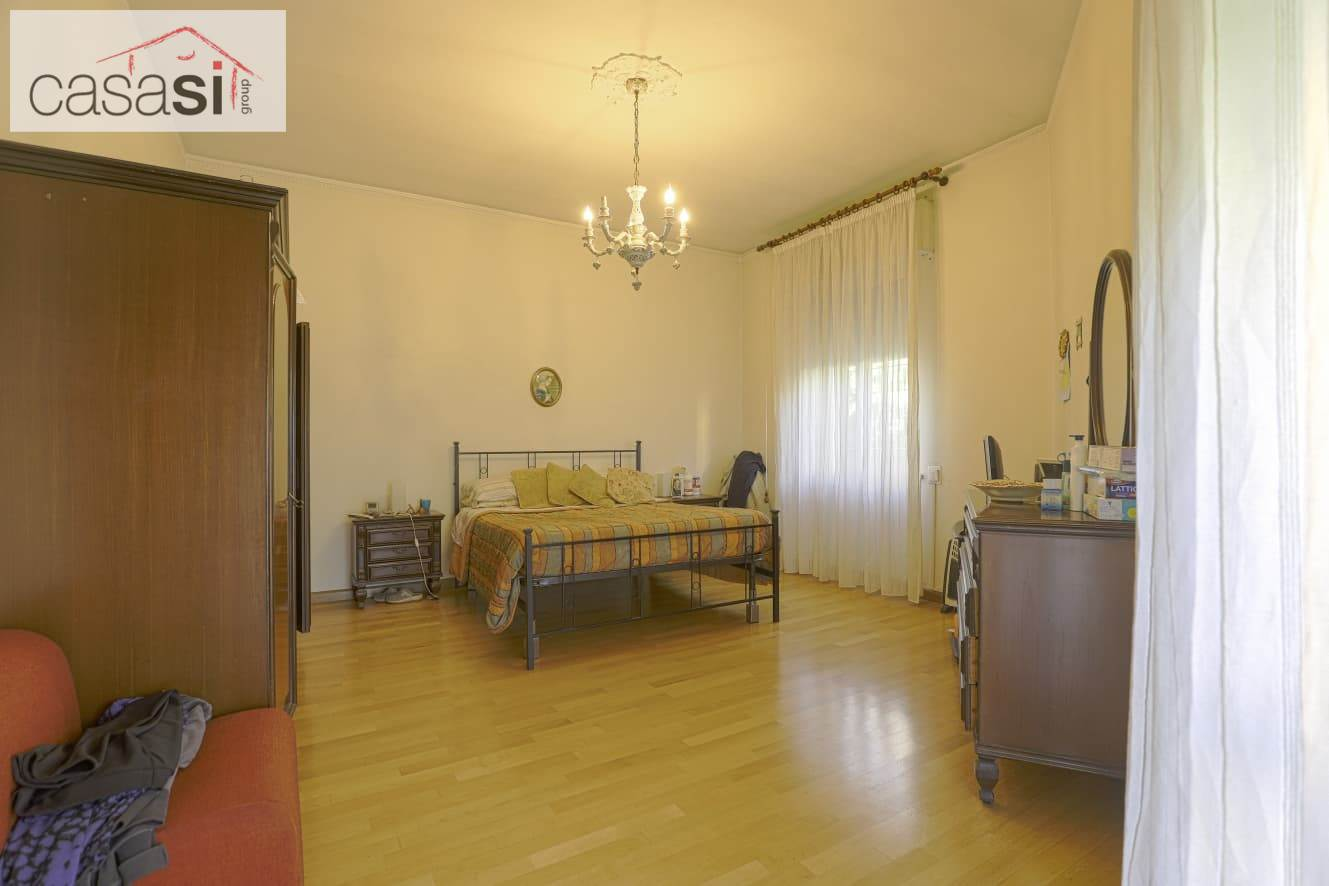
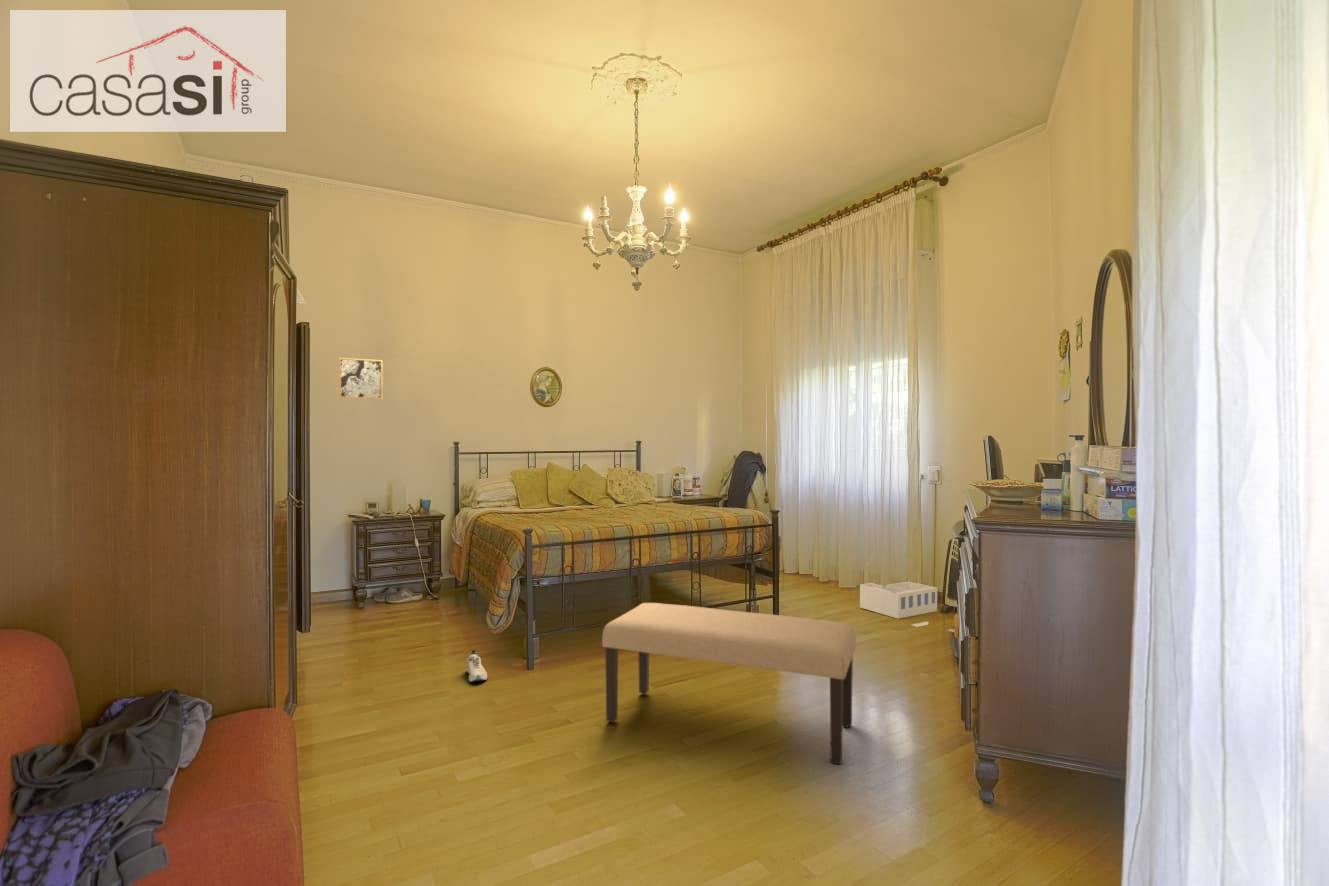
+ architectural model (910, 601)
+ bench (728, 663)
+ wall art (361, 378)
+ shoe (476, 665)
